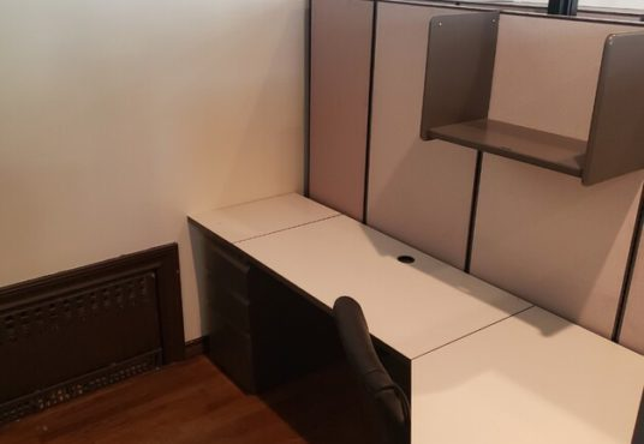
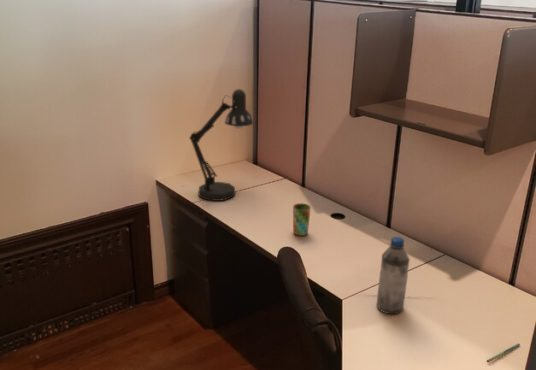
+ cup (301, 220)
+ water bottle (393, 274)
+ pen (503, 352)
+ desk lamp (208, 130)
